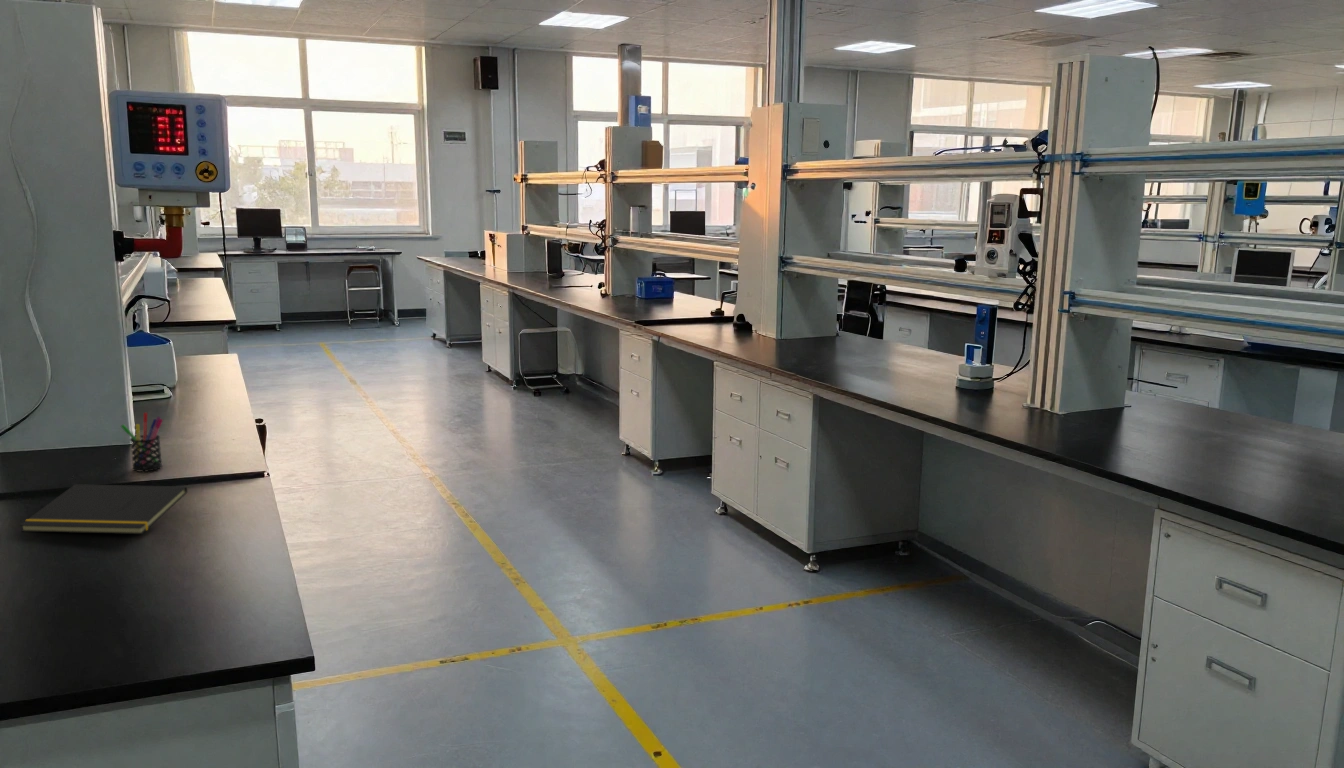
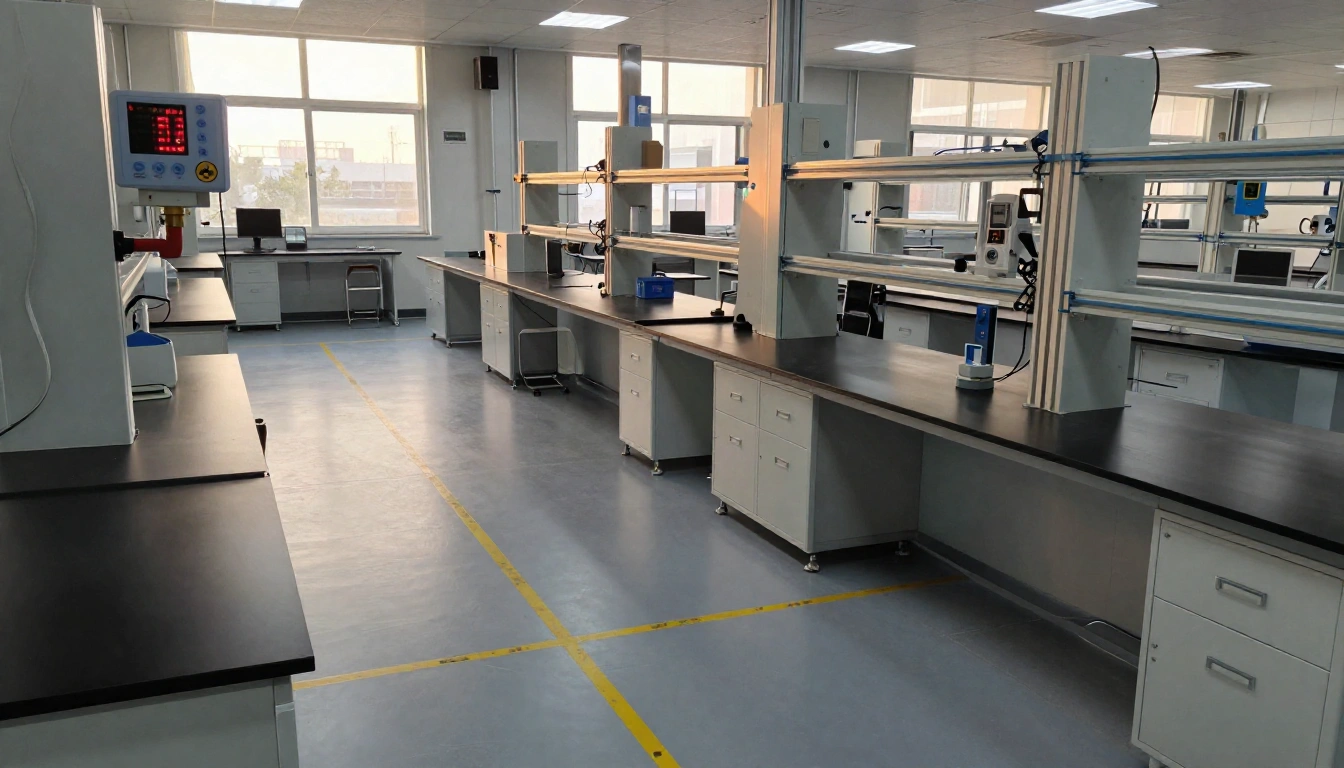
- pen holder (142, 441)
- notepad (107, 508)
